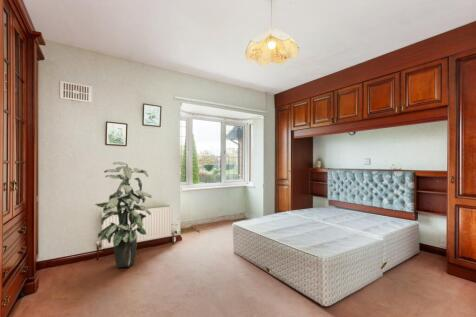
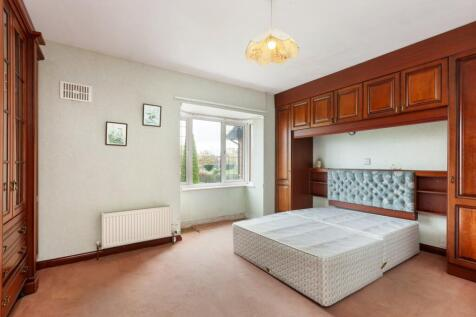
- indoor plant (123, 212)
